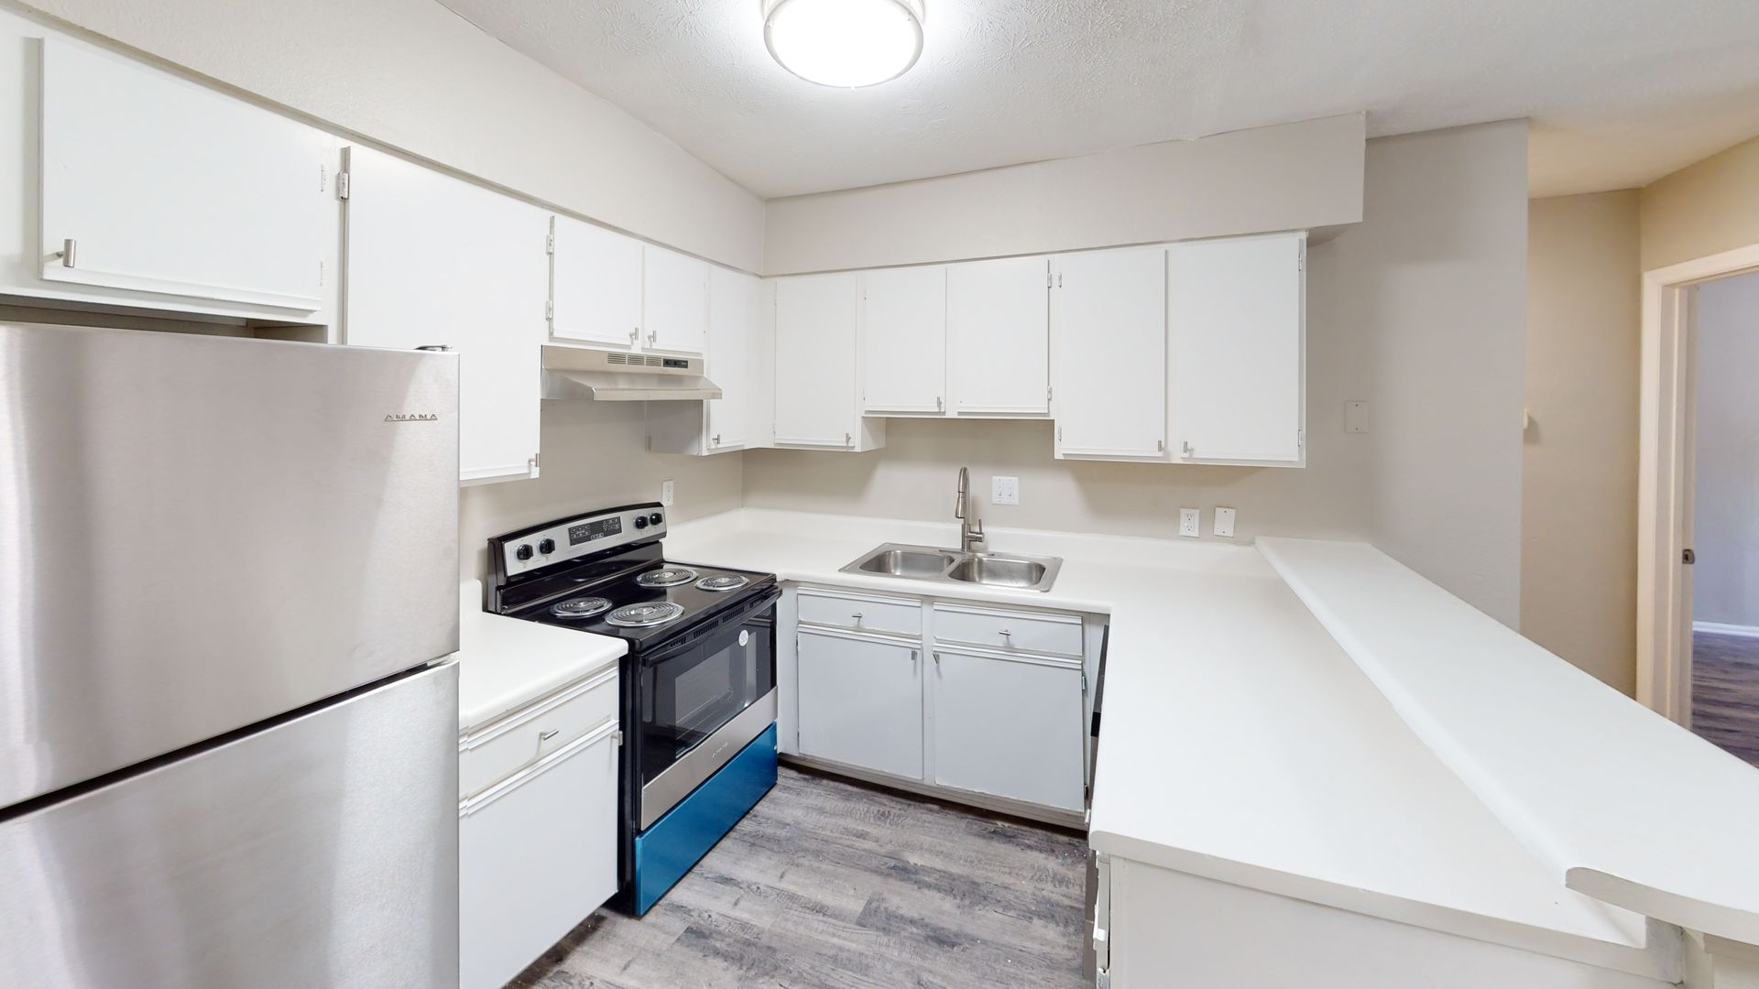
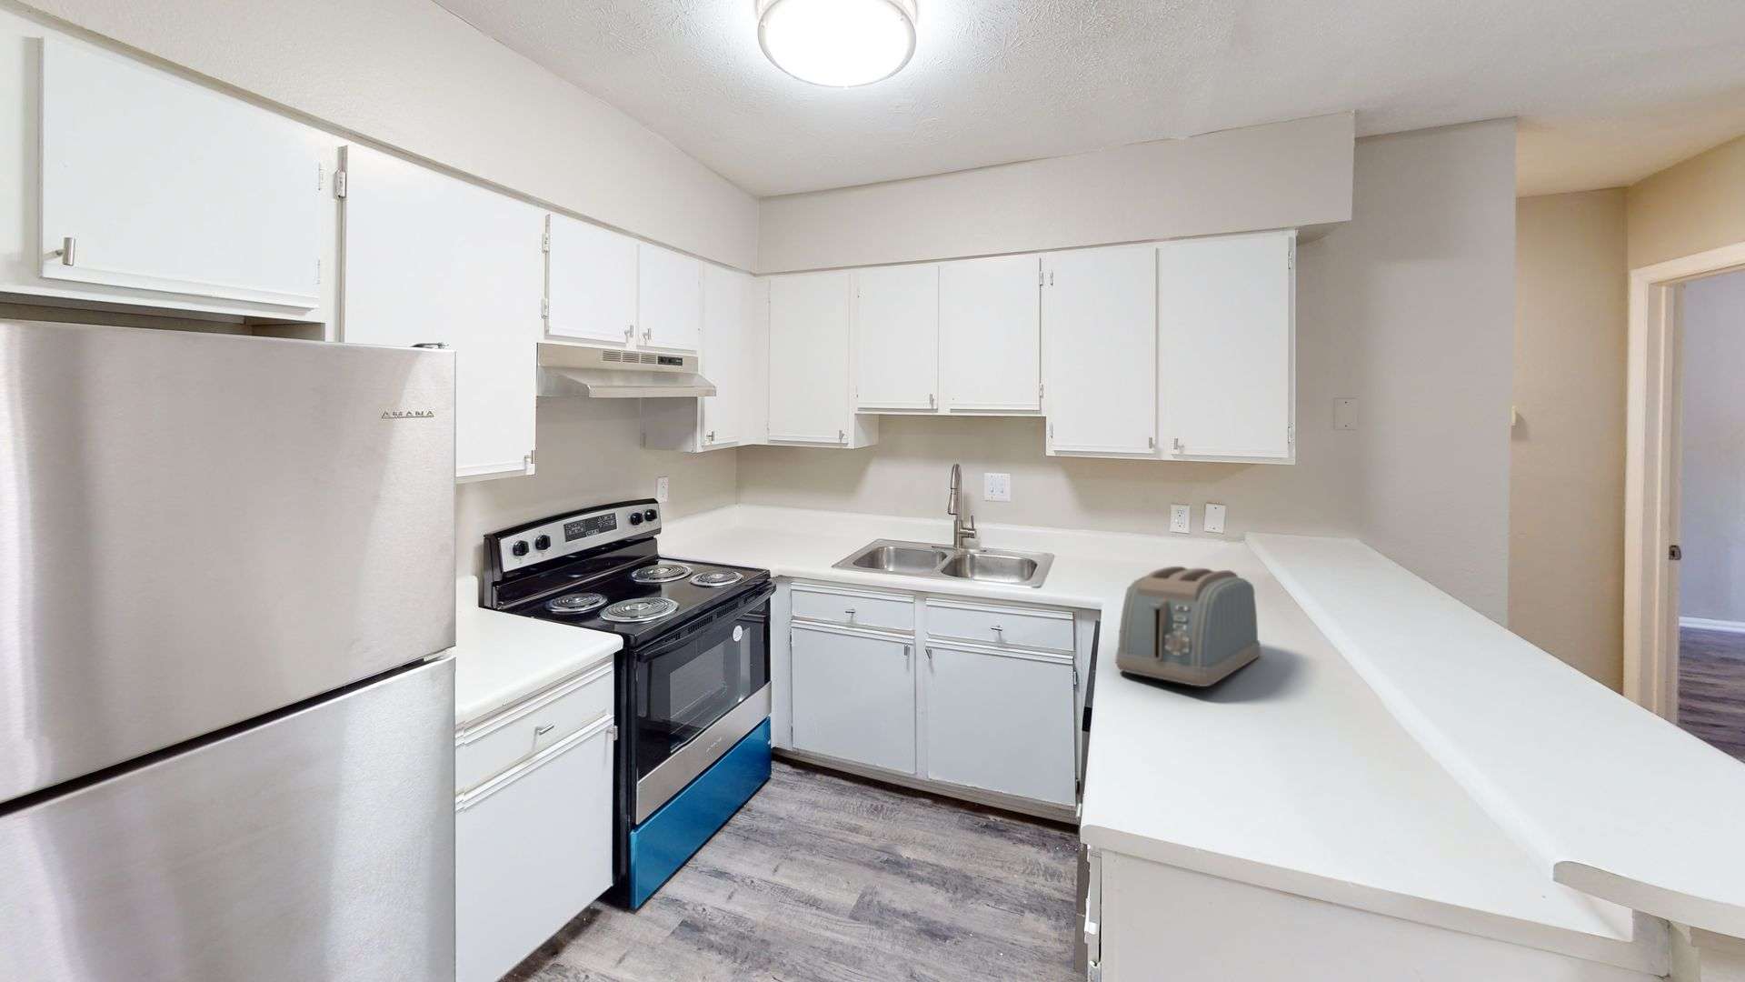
+ toaster (1189, 617)
